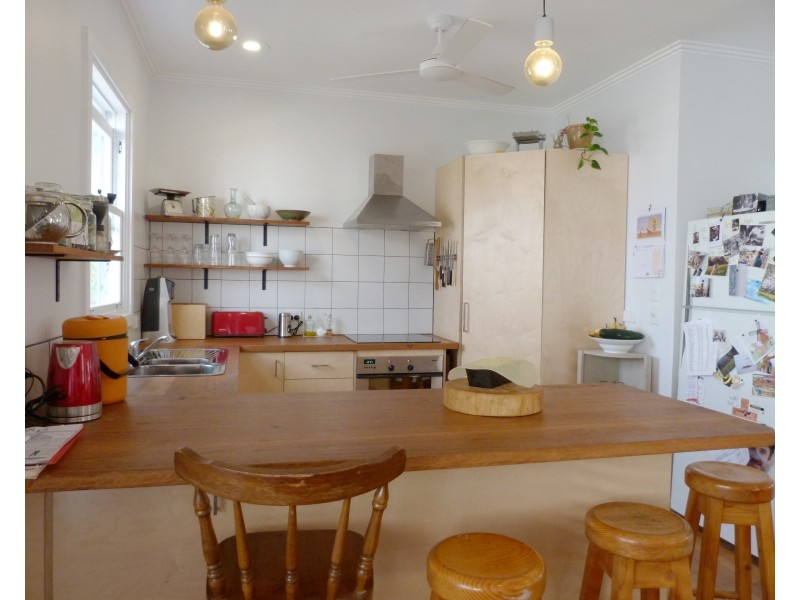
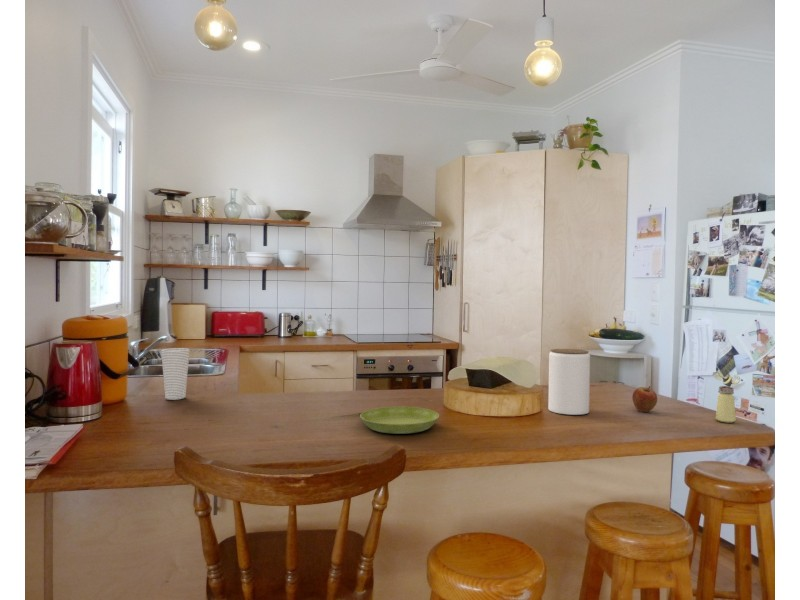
+ saucer (399, 420)
+ fruit (644, 398)
+ jar (568, 380)
+ cup (175, 373)
+ saltshaker (725, 403)
